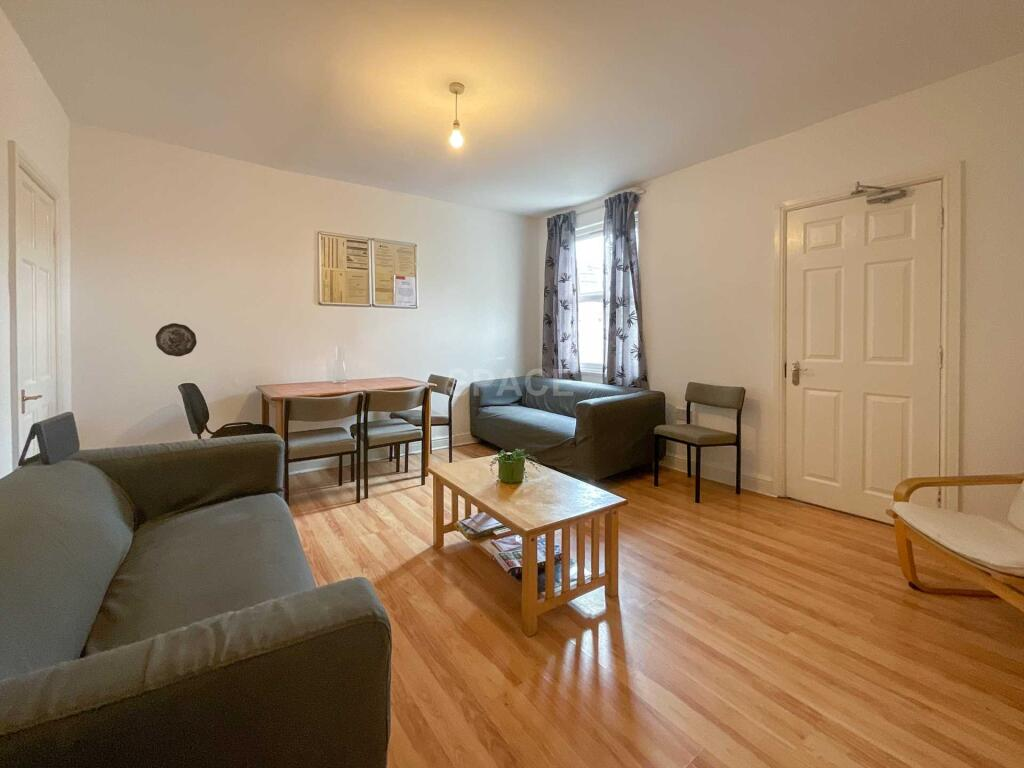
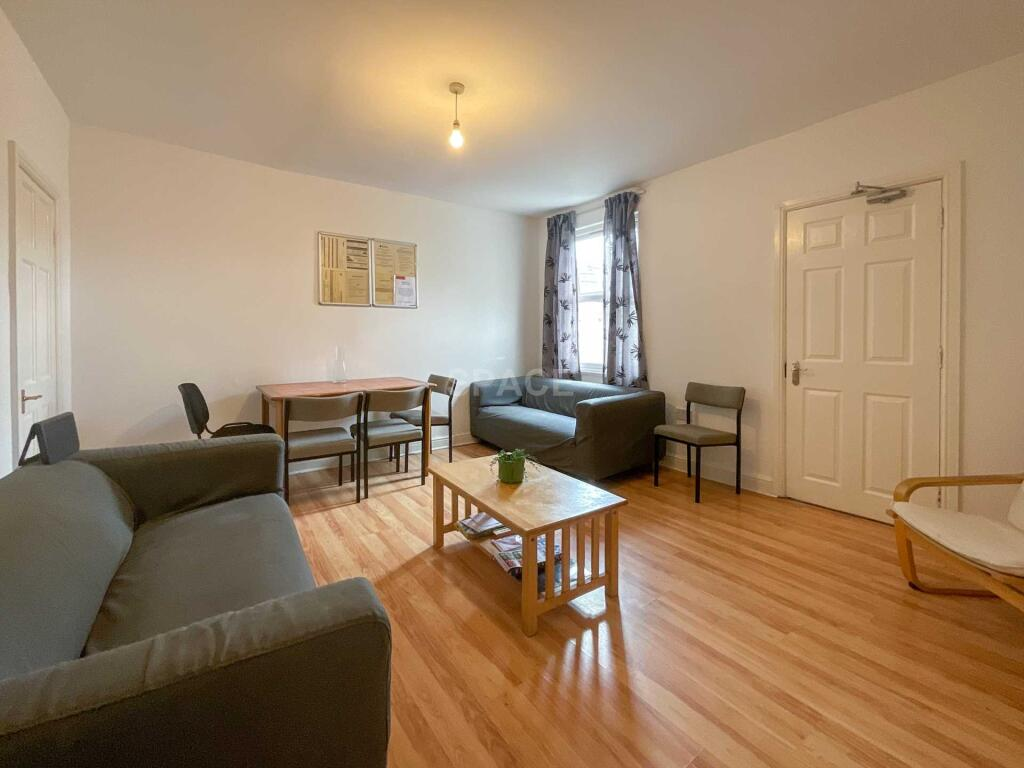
- decorative plate (176, 340)
